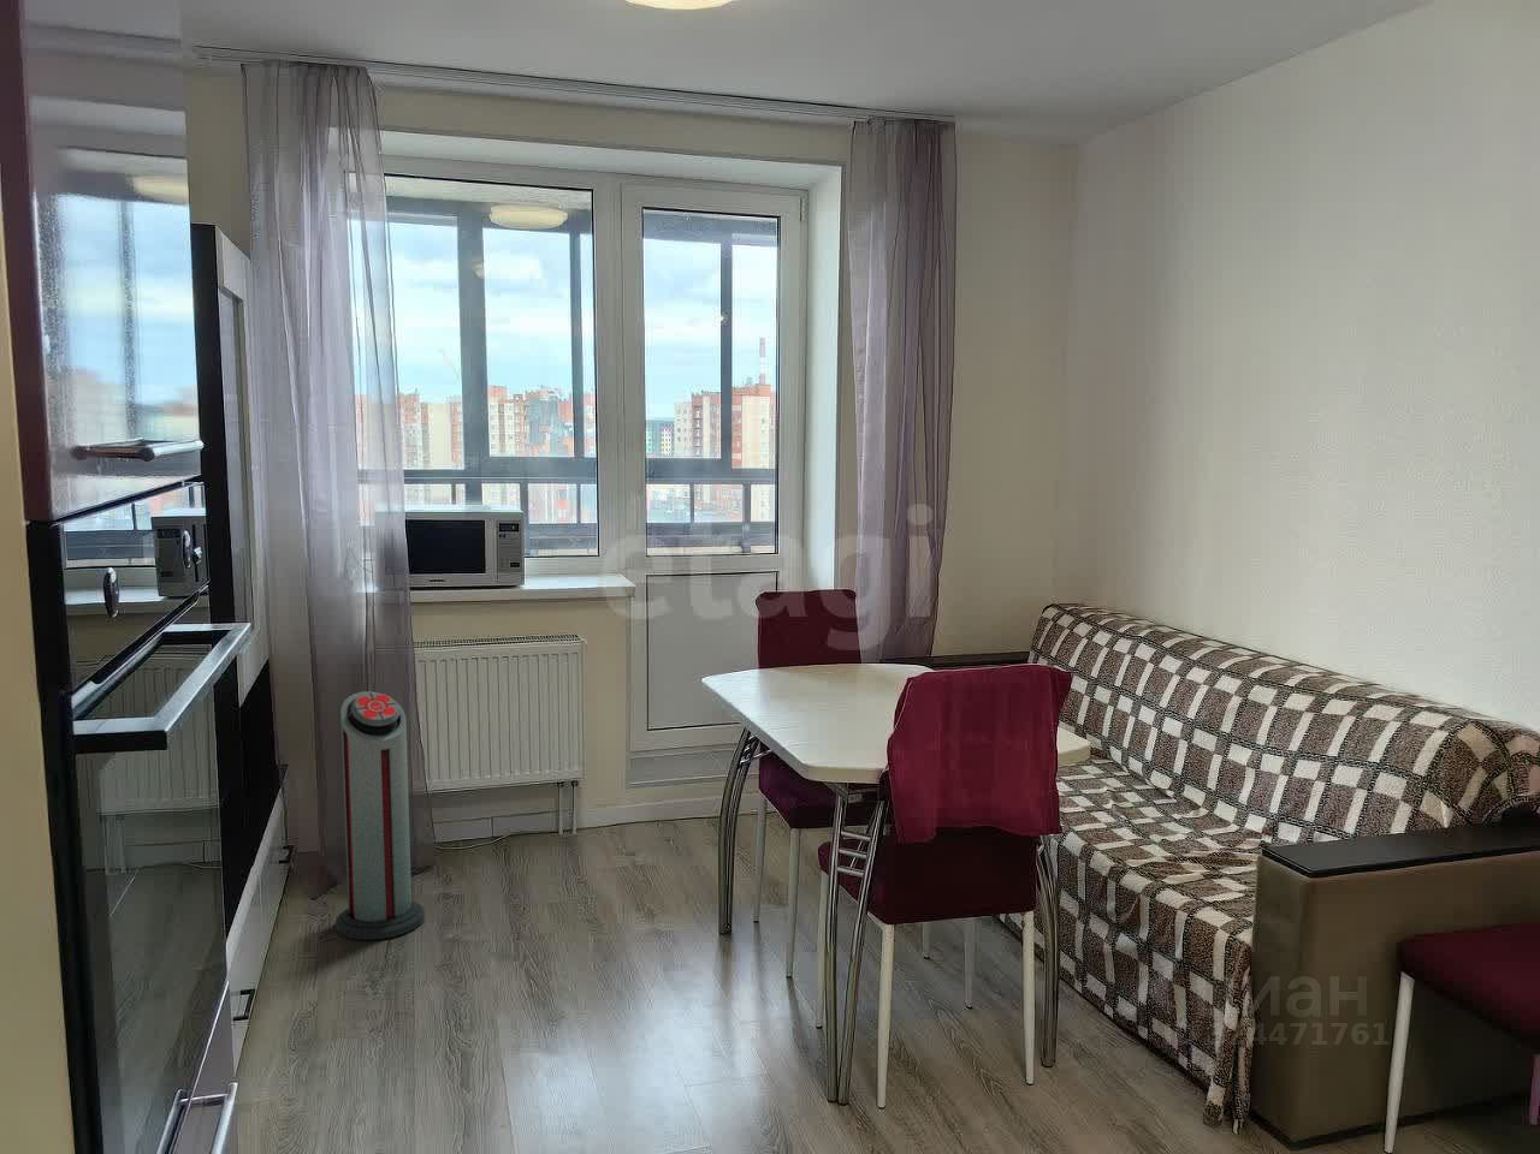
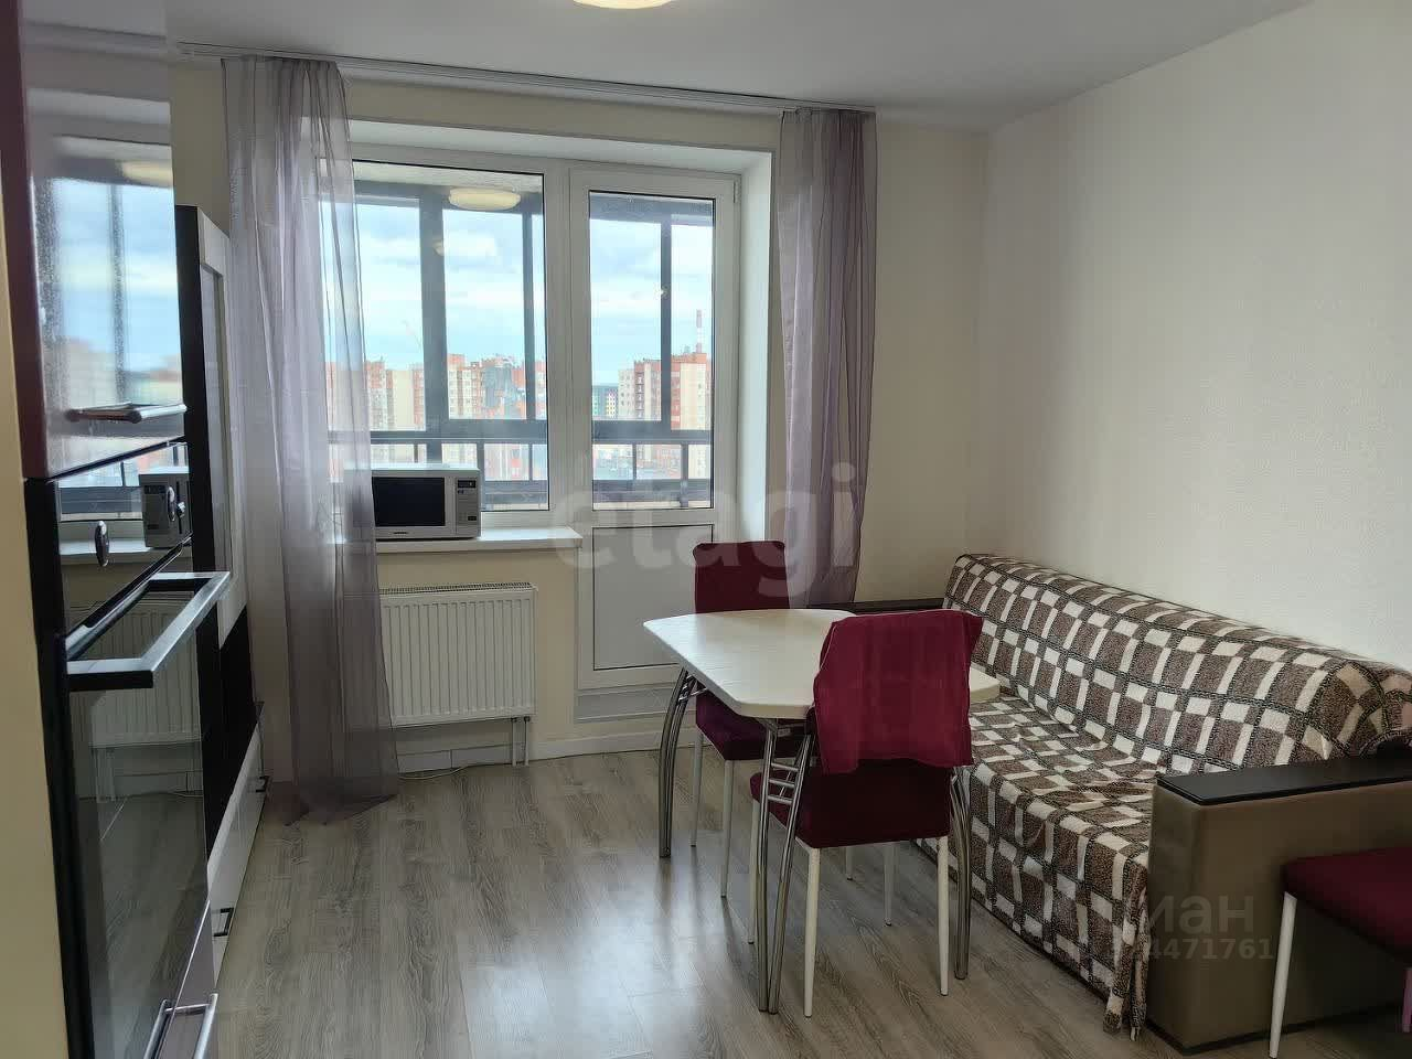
- air purifier (377, 809)
